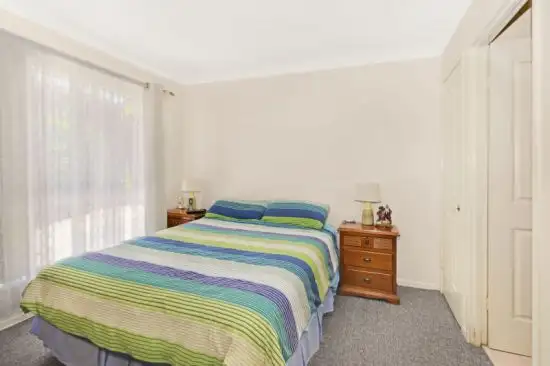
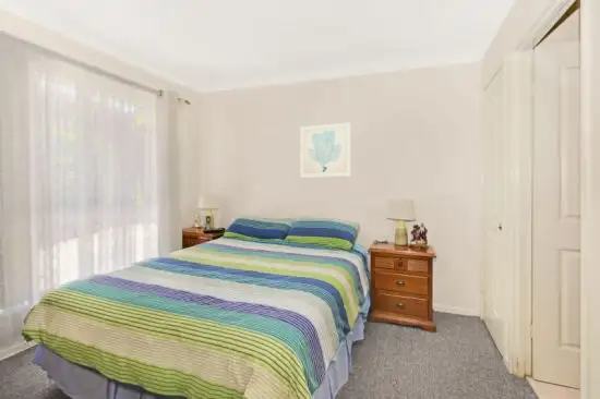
+ wall art (324, 150)
